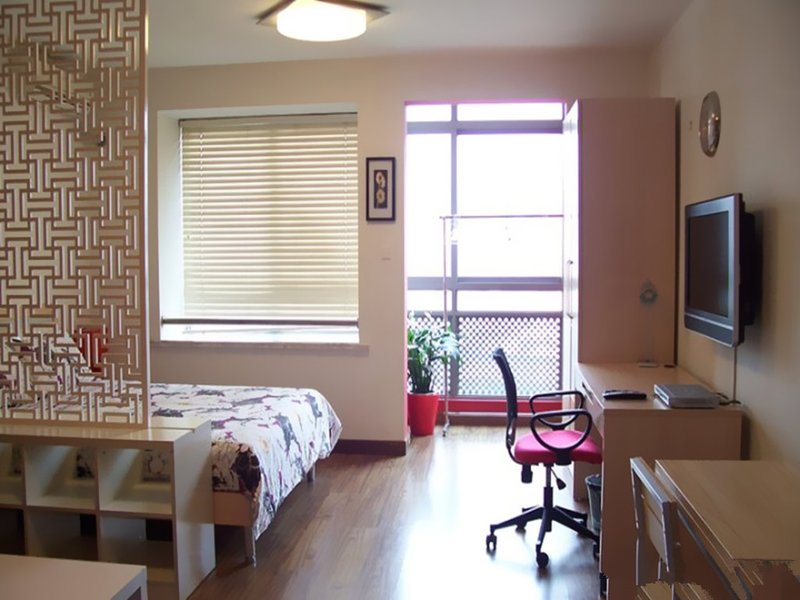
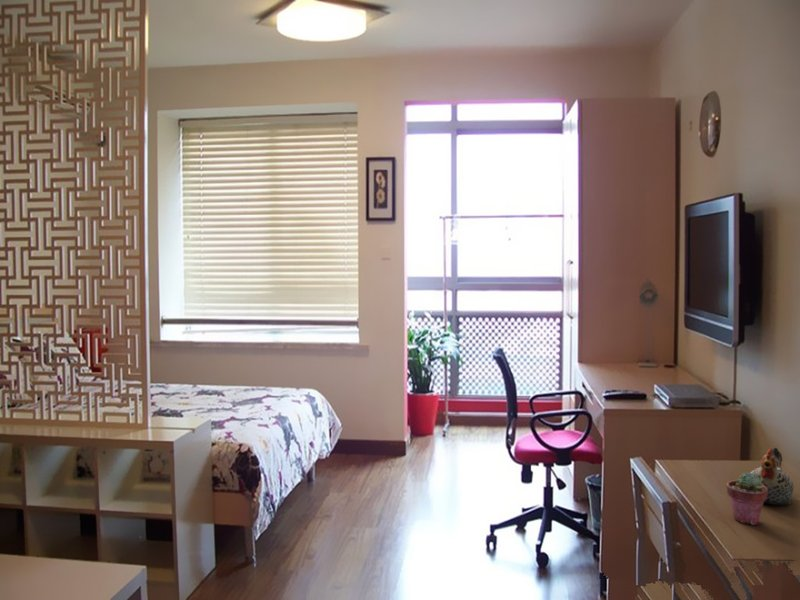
+ potted succulent (746, 495)
+ chicken figurine (770, 470)
